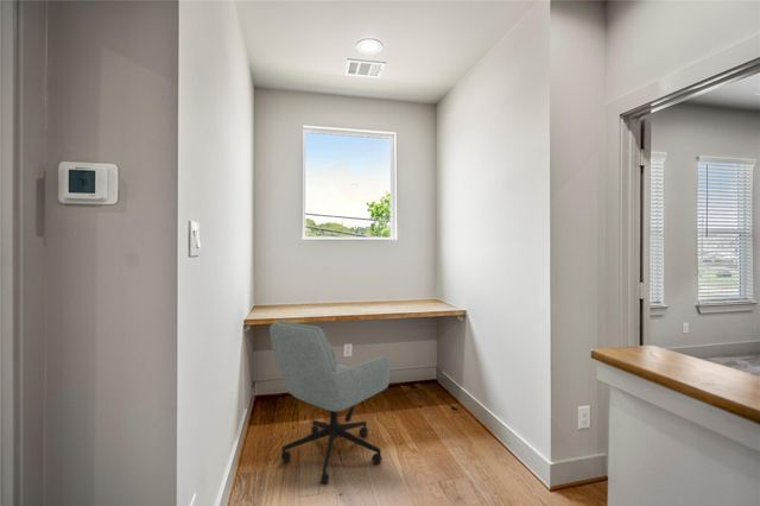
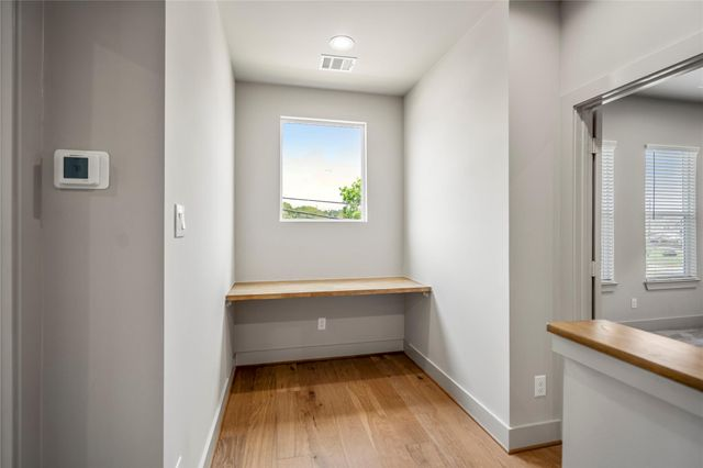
- office chair (331, 385)
